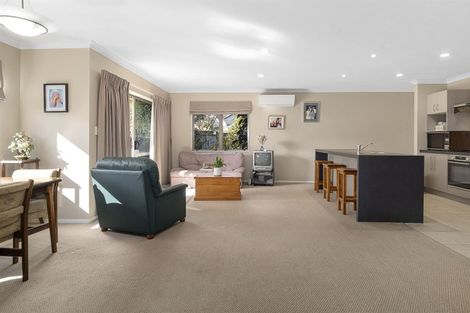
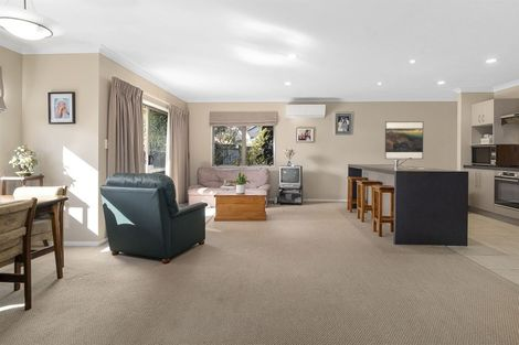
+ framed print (403, 140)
